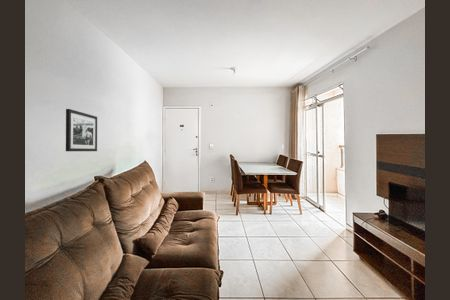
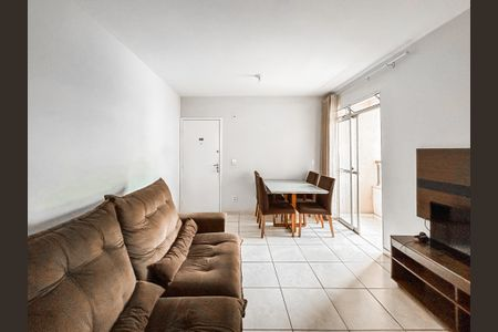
- picture frame (83, 132)
